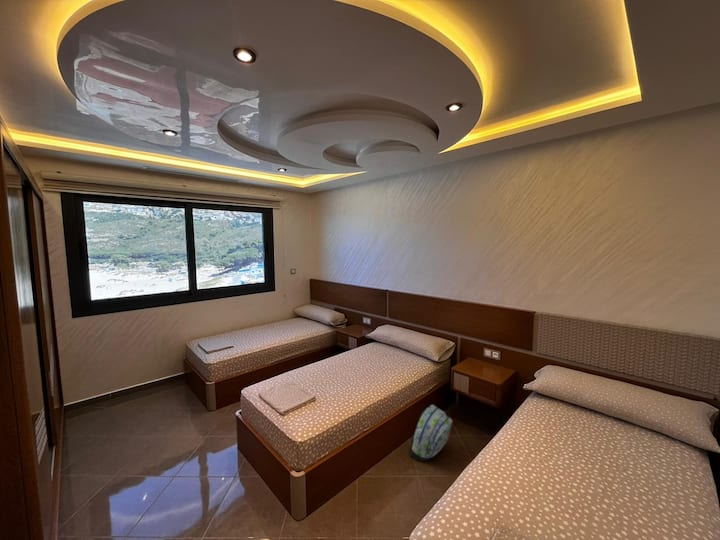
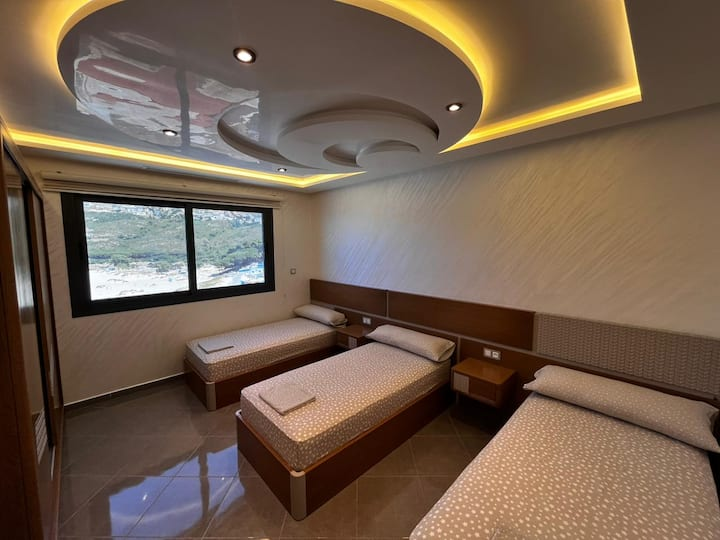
- backpack (431, 430)
